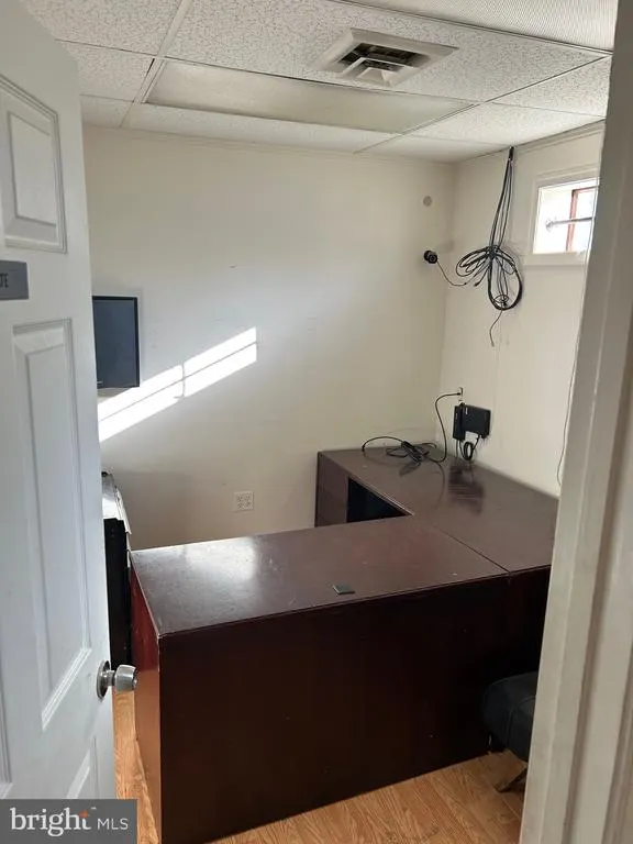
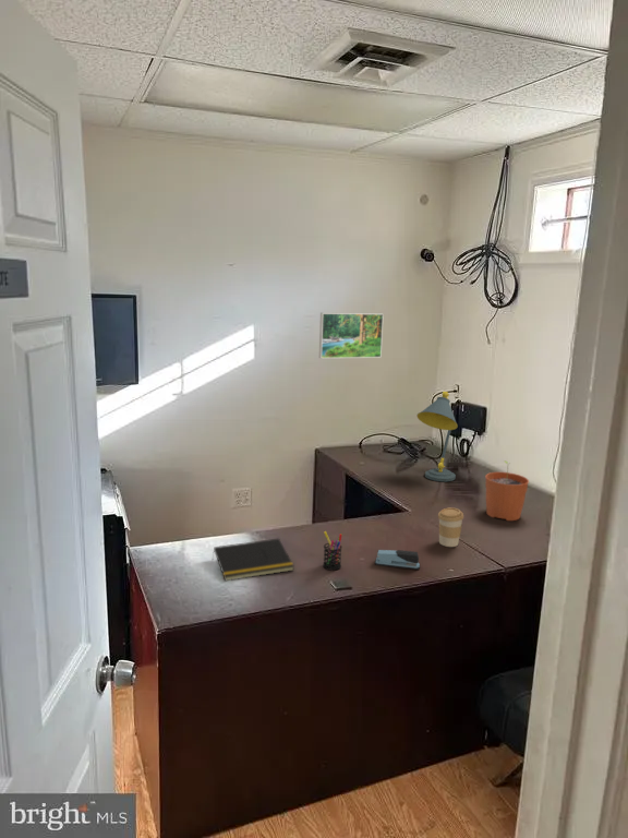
+ plant pot (506, 487)
+ coffee cup (449, 526)
+ desk lamp (446, 436)
+ notepad (253, 558)
+ stapler (397, 558)
+ pen holder (335, 548)
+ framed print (351, 335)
